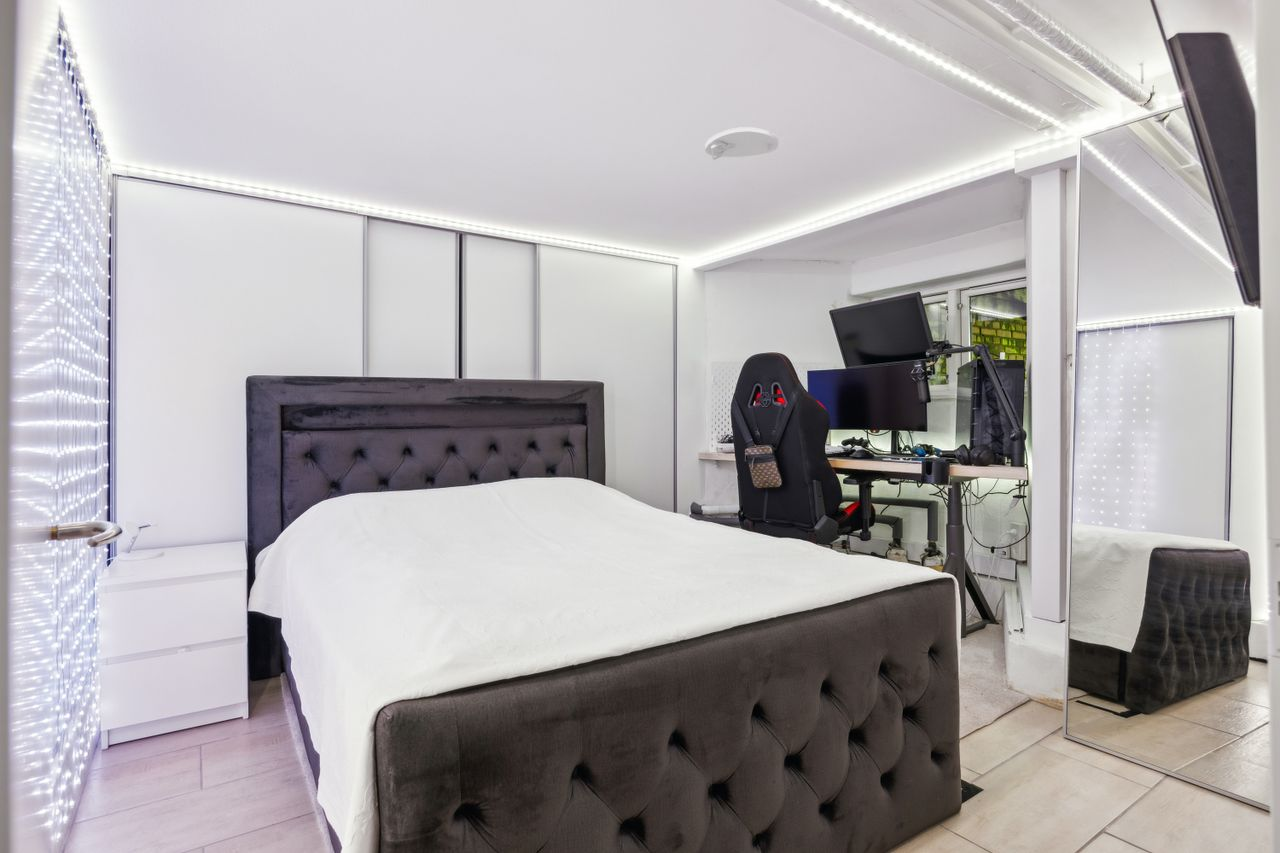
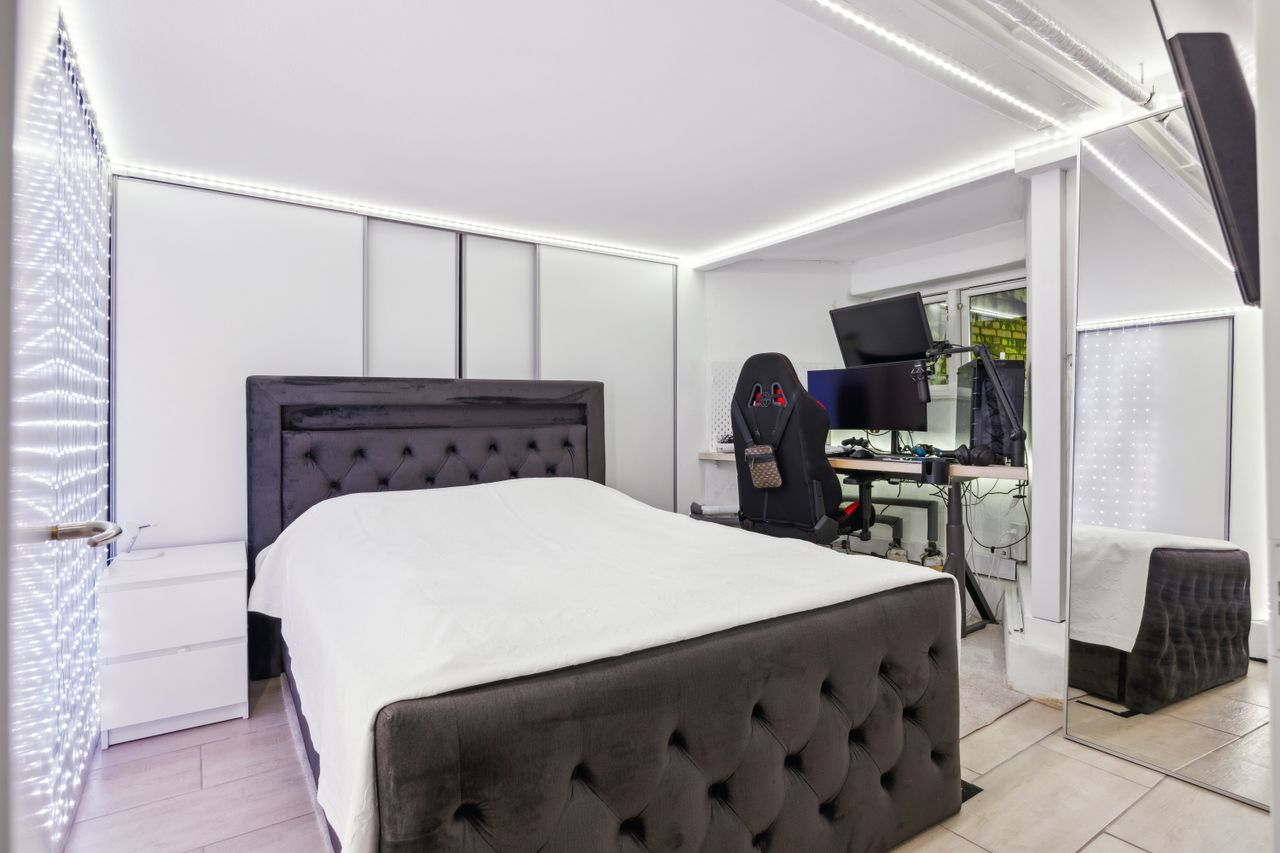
- smoke detector (741, 147)
